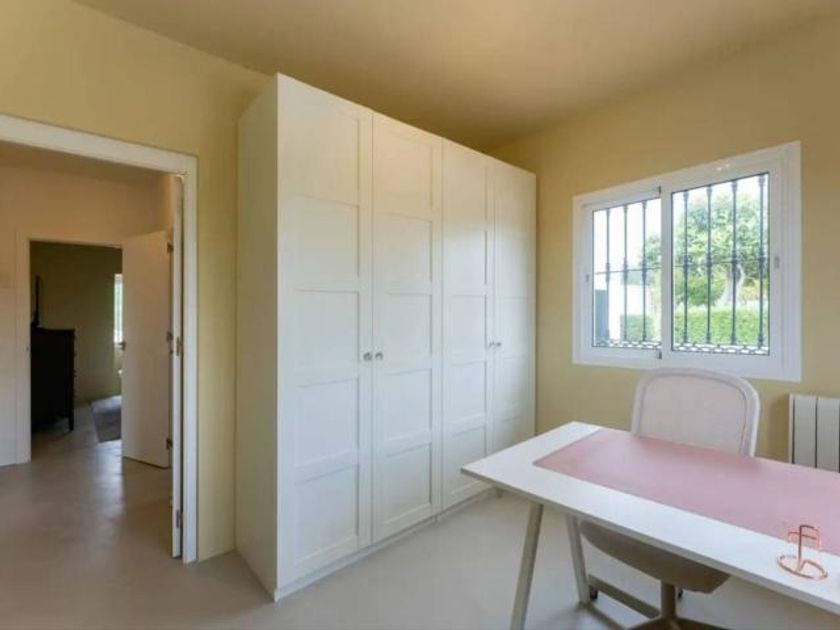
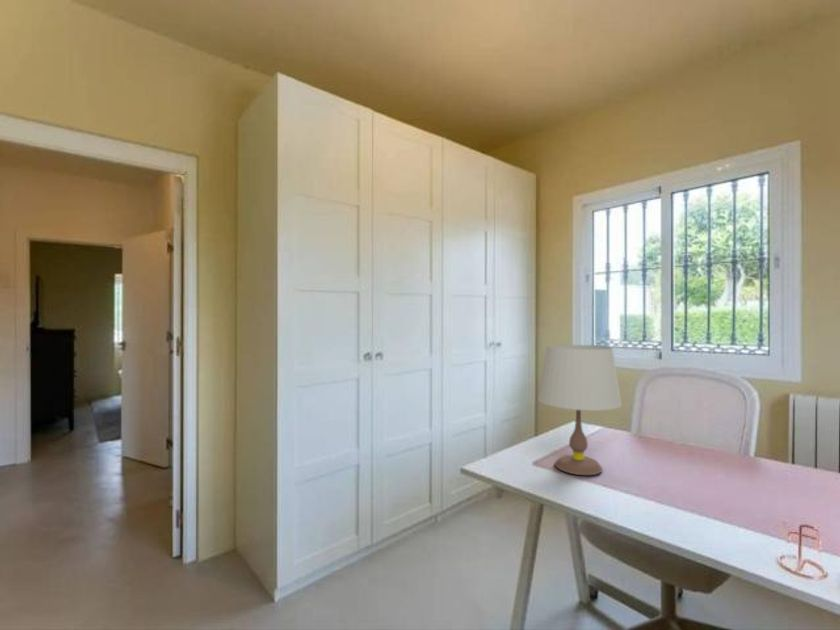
+ table lamp (578, 407)
